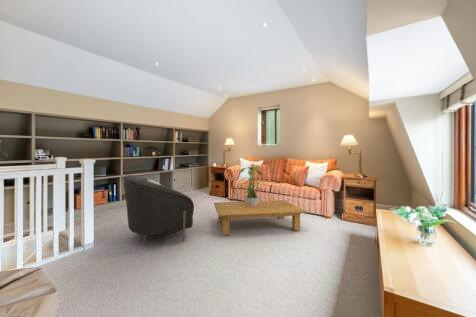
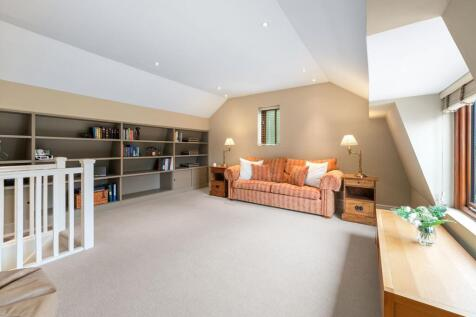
- coffee table (256, 215)
- potted plant (250, 185)
- armchair (157, 205)
